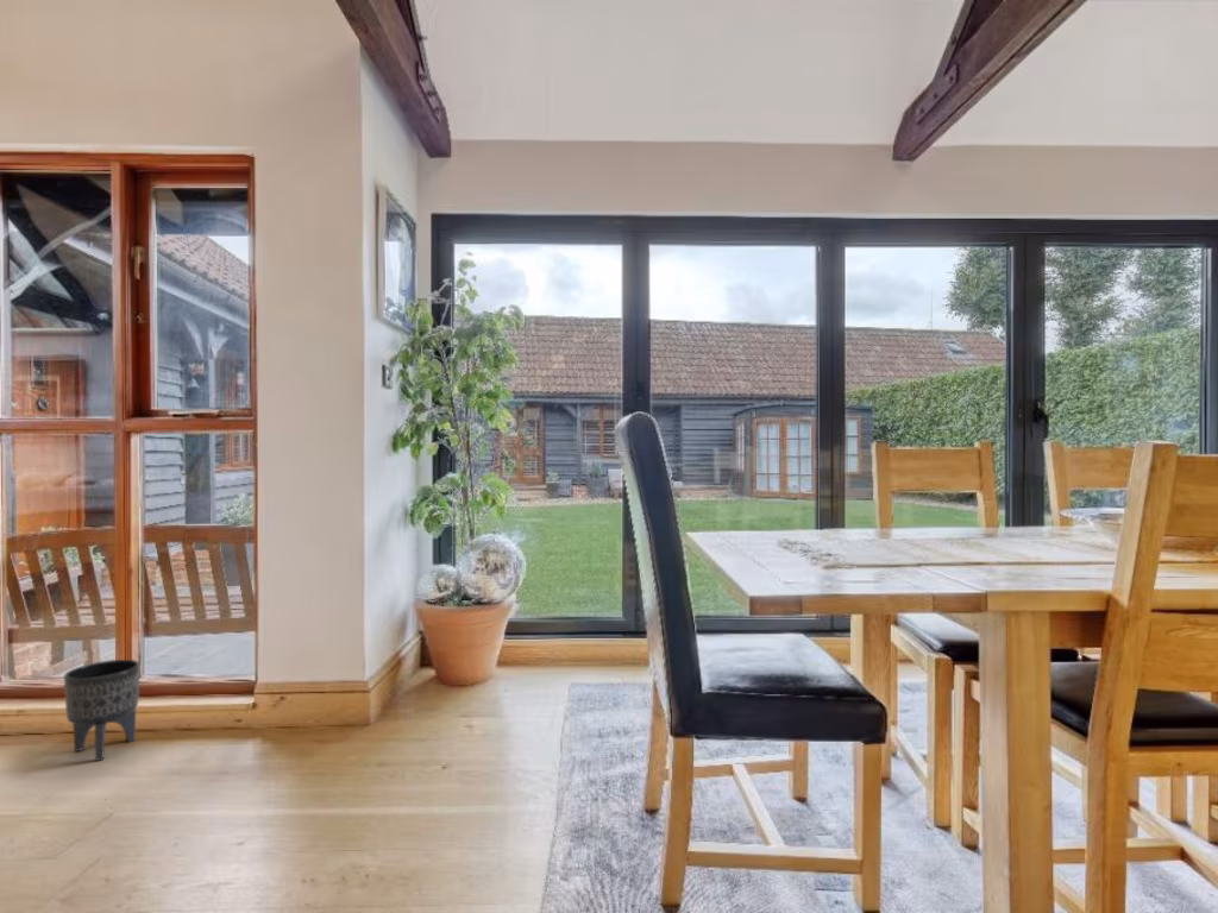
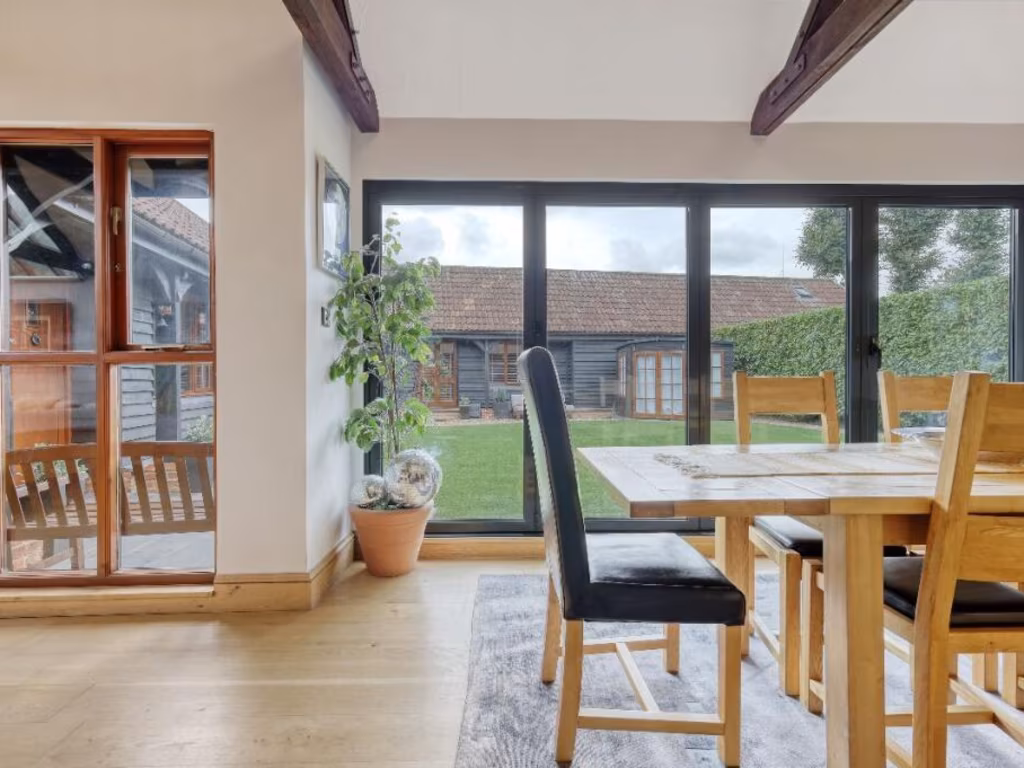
- planter (102, 709)
